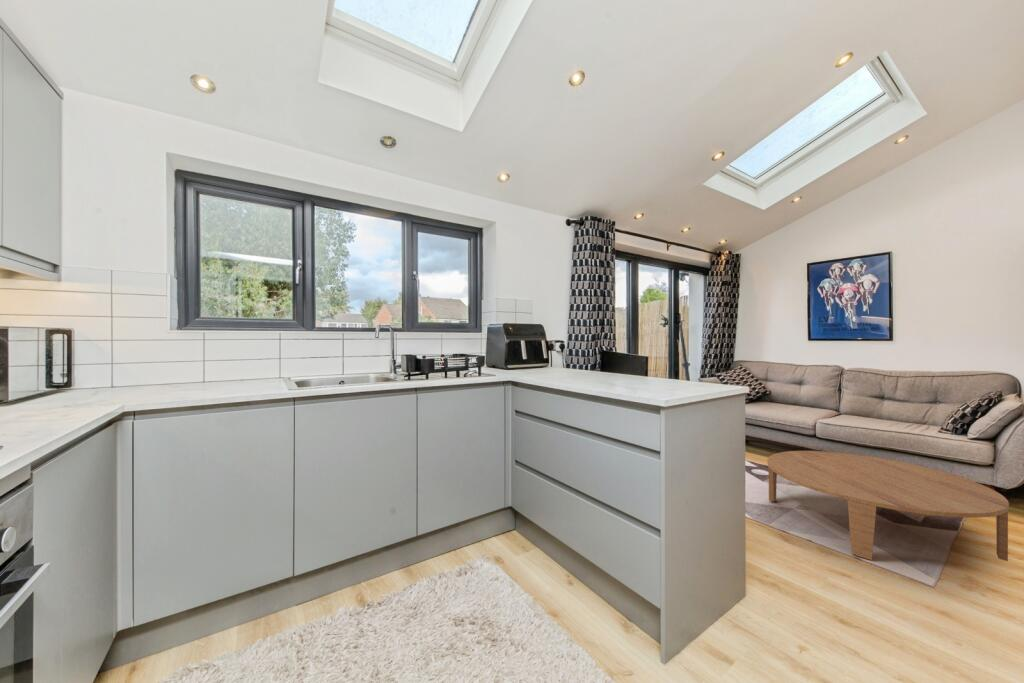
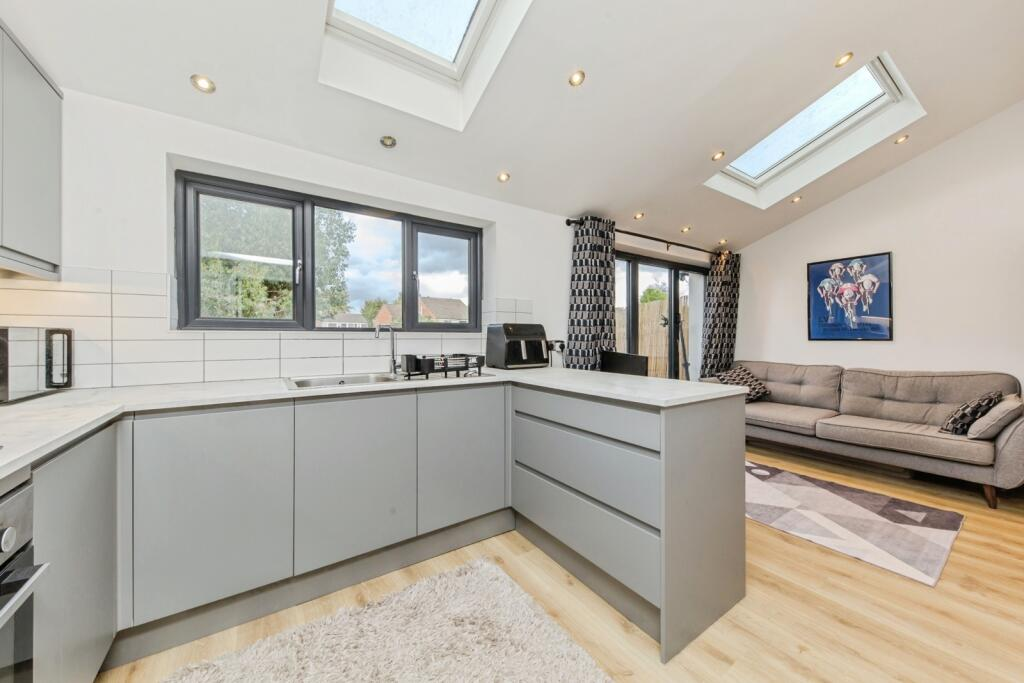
- coffee table (869, 499)
